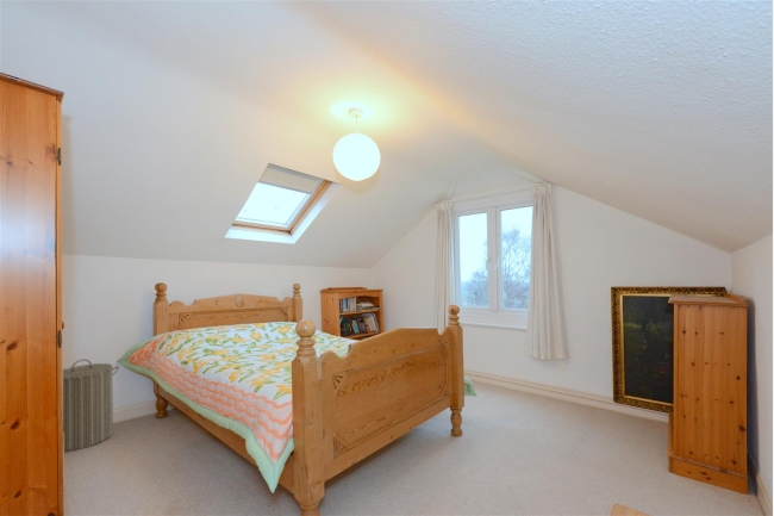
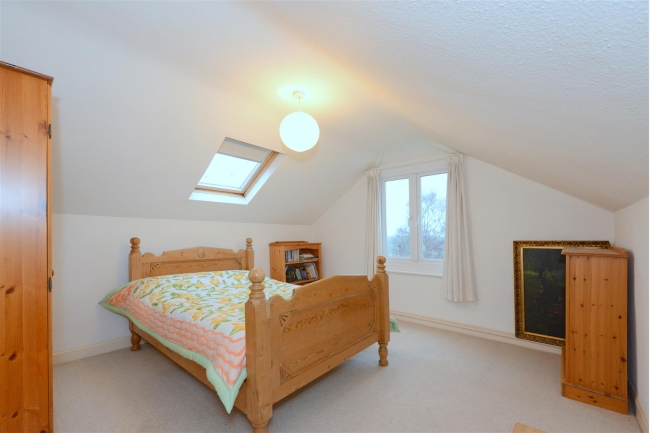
- laundry hamper (82, 399)
